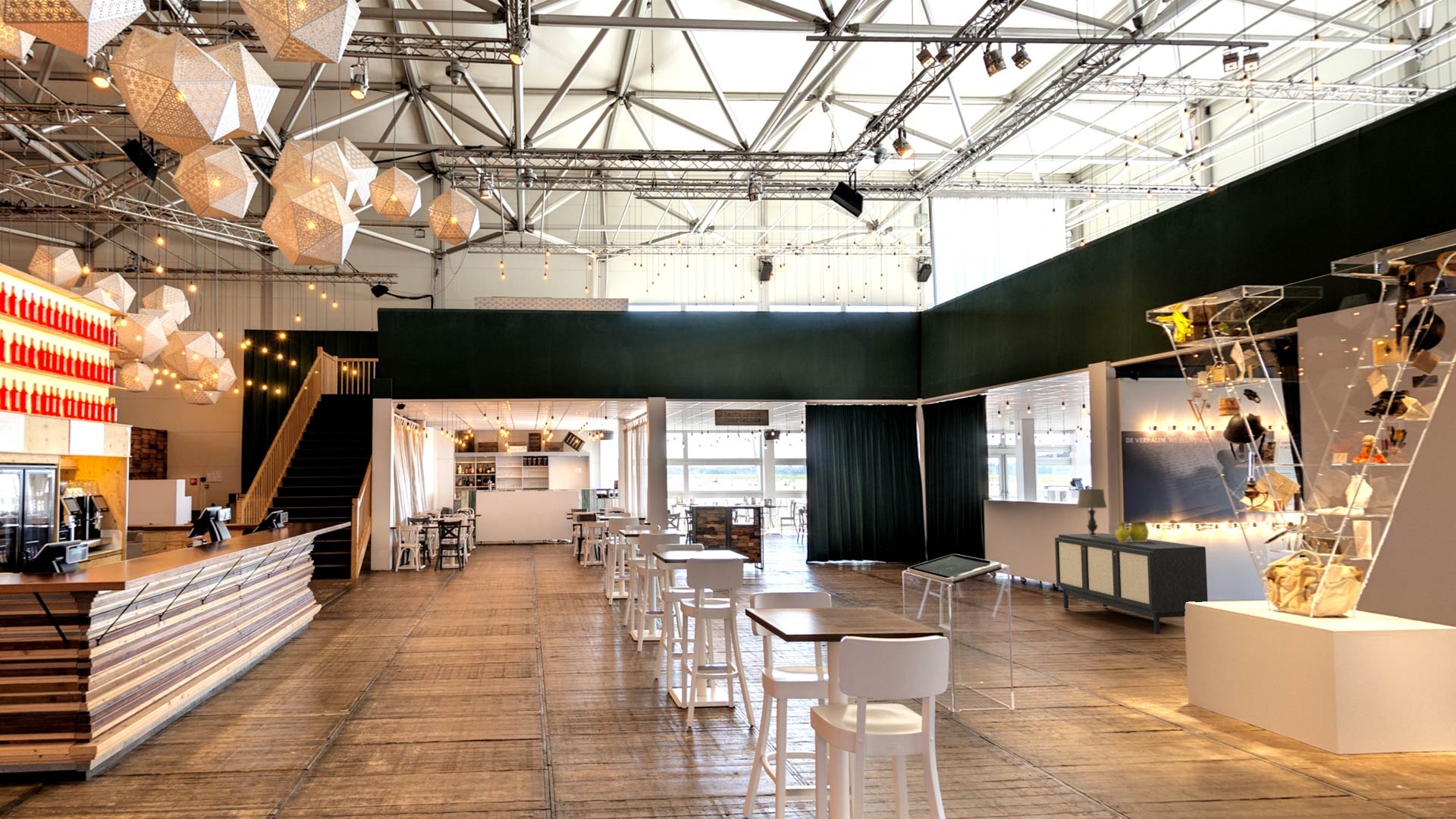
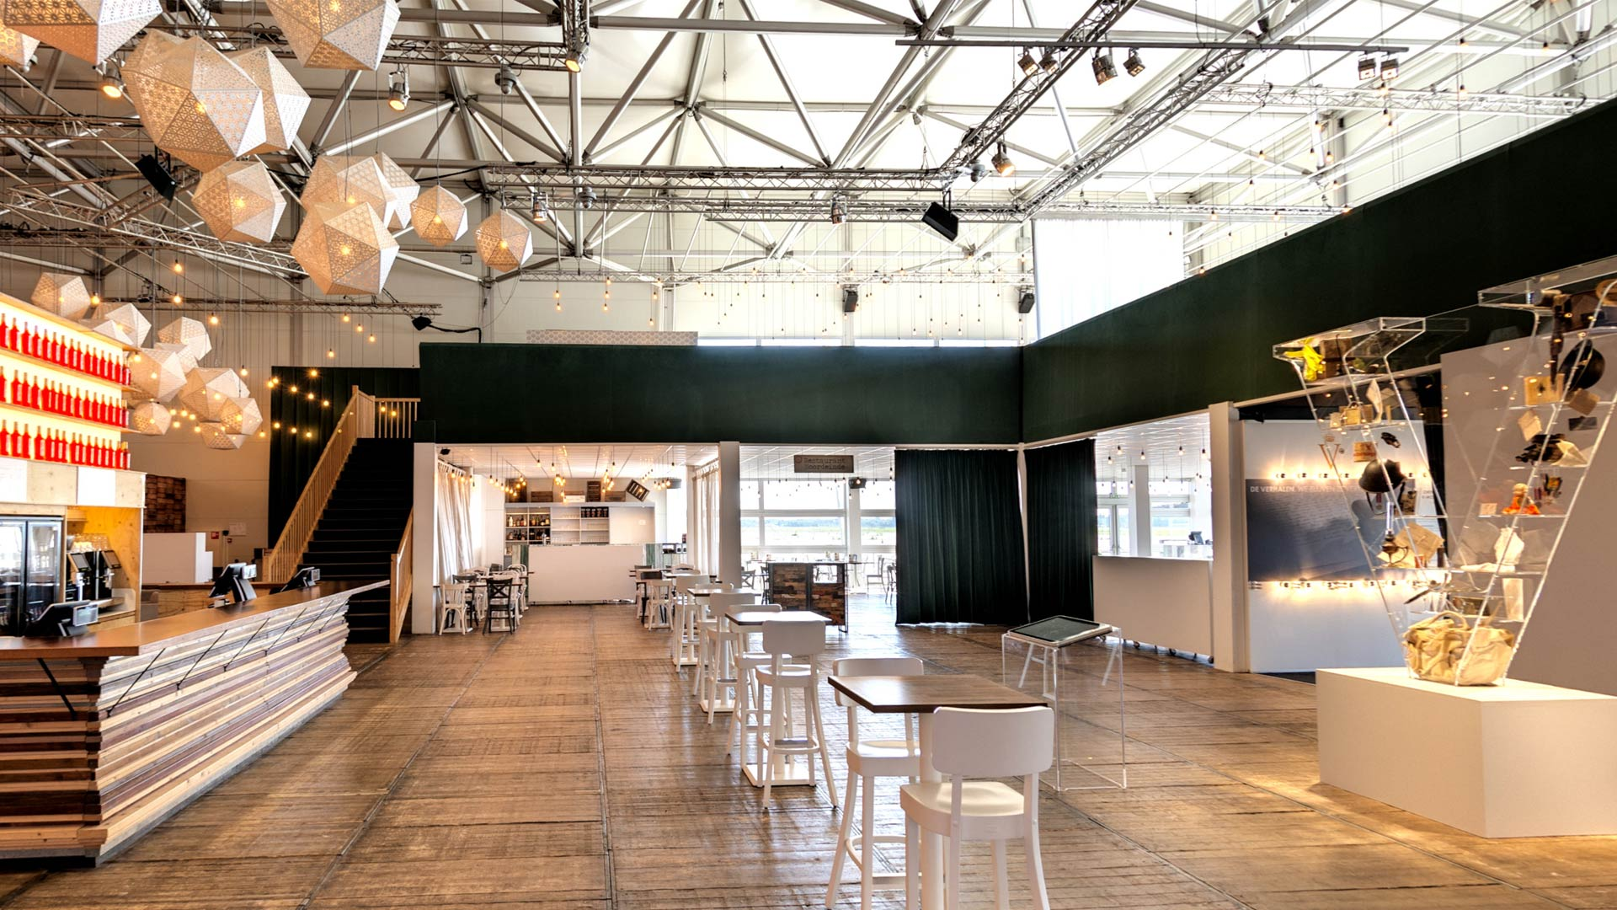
- sideboard (1125, 579)
- decorative vase (1131, 531)
- table lamp (1091, 512)
